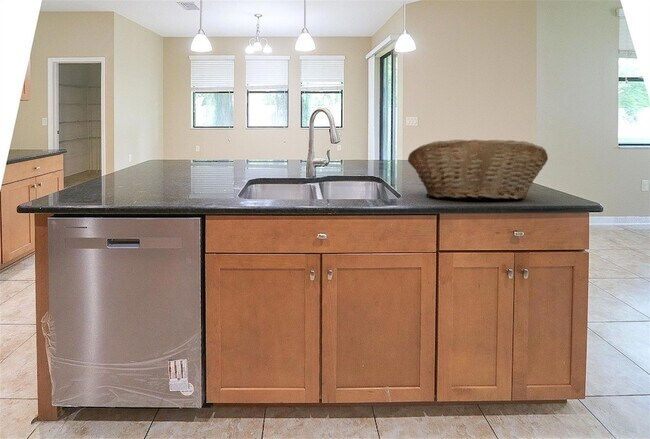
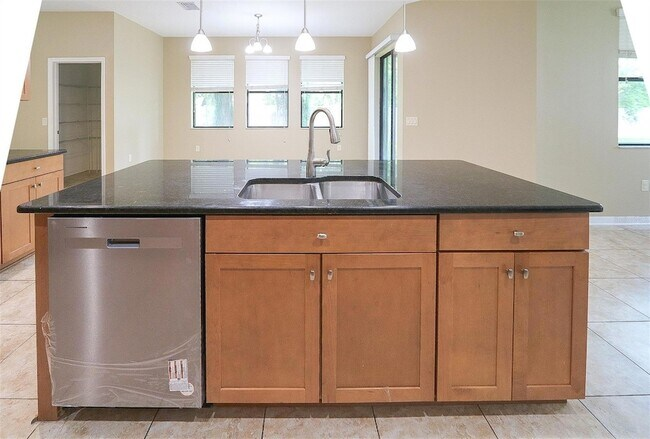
- fruit basket (476, 169)
